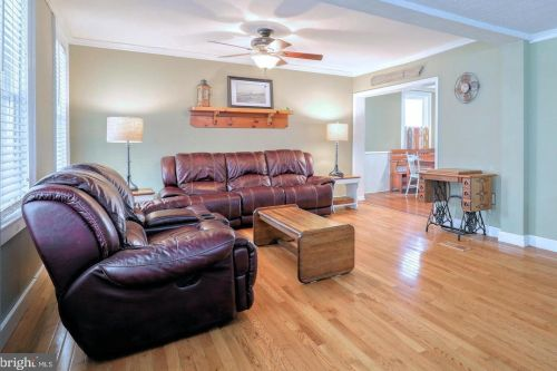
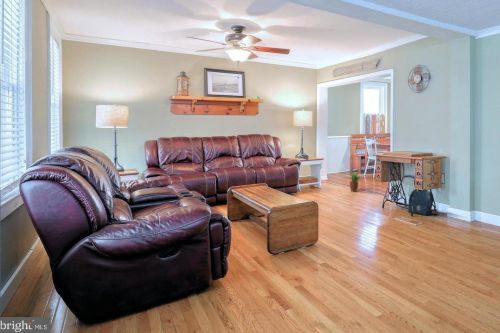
+ potted plant (355, 180)
+ backpack (421, 200)
